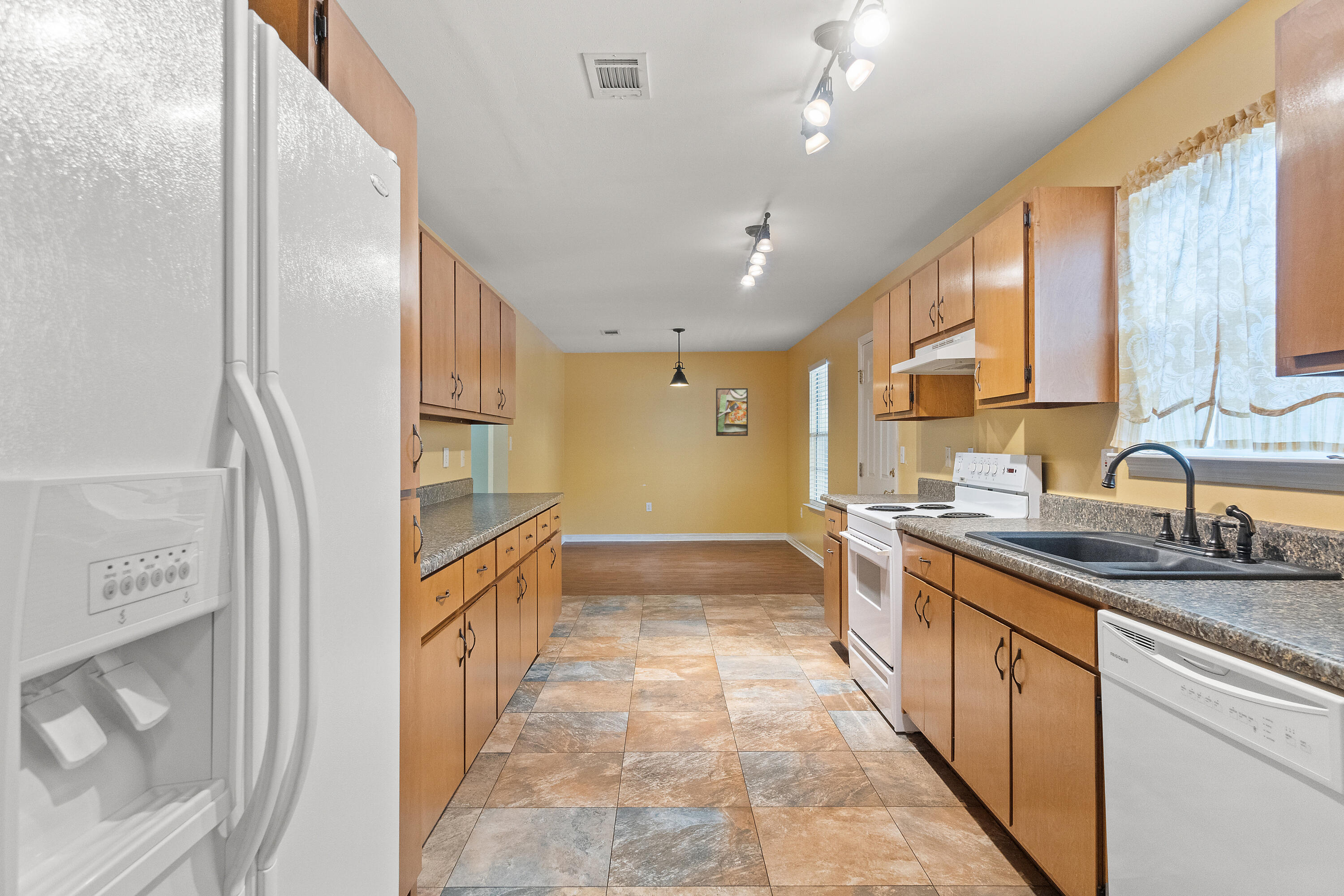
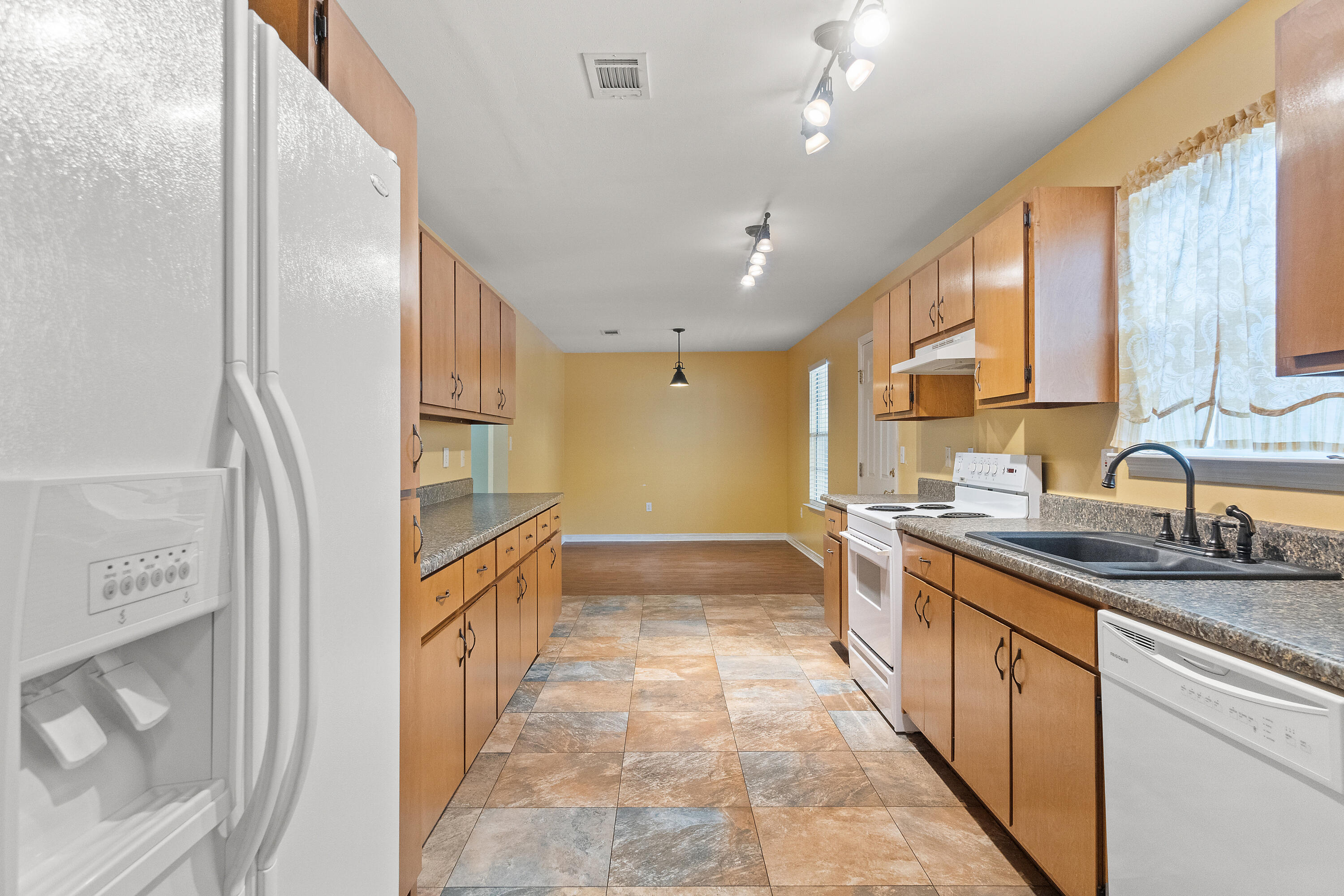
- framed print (732, 412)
